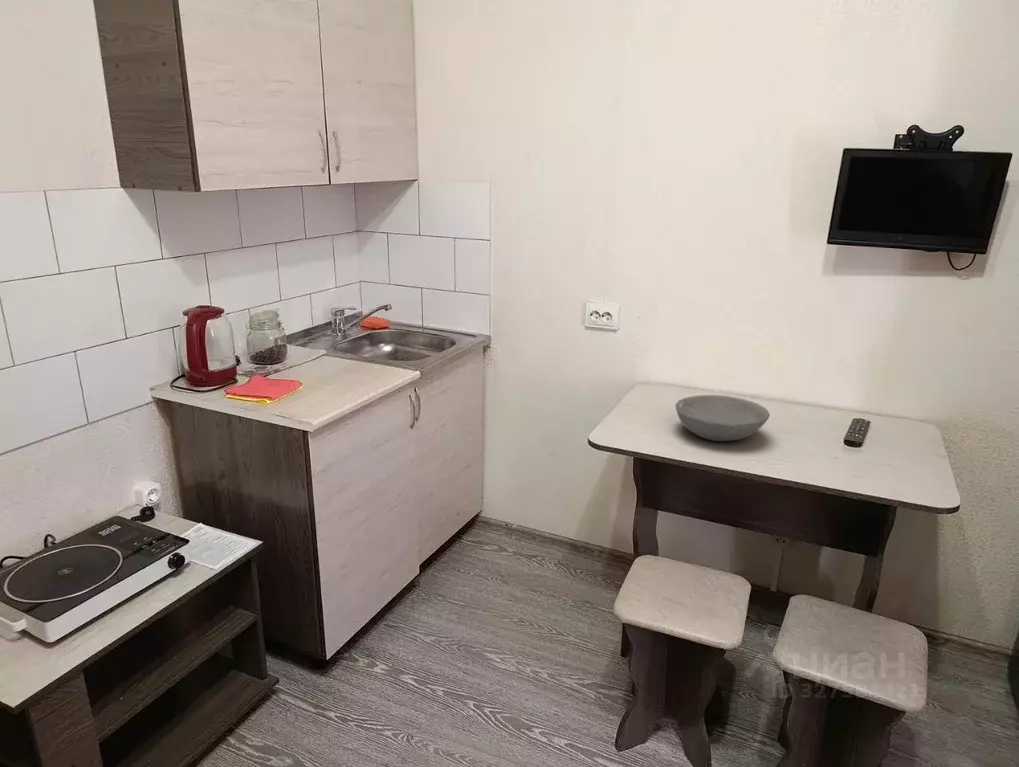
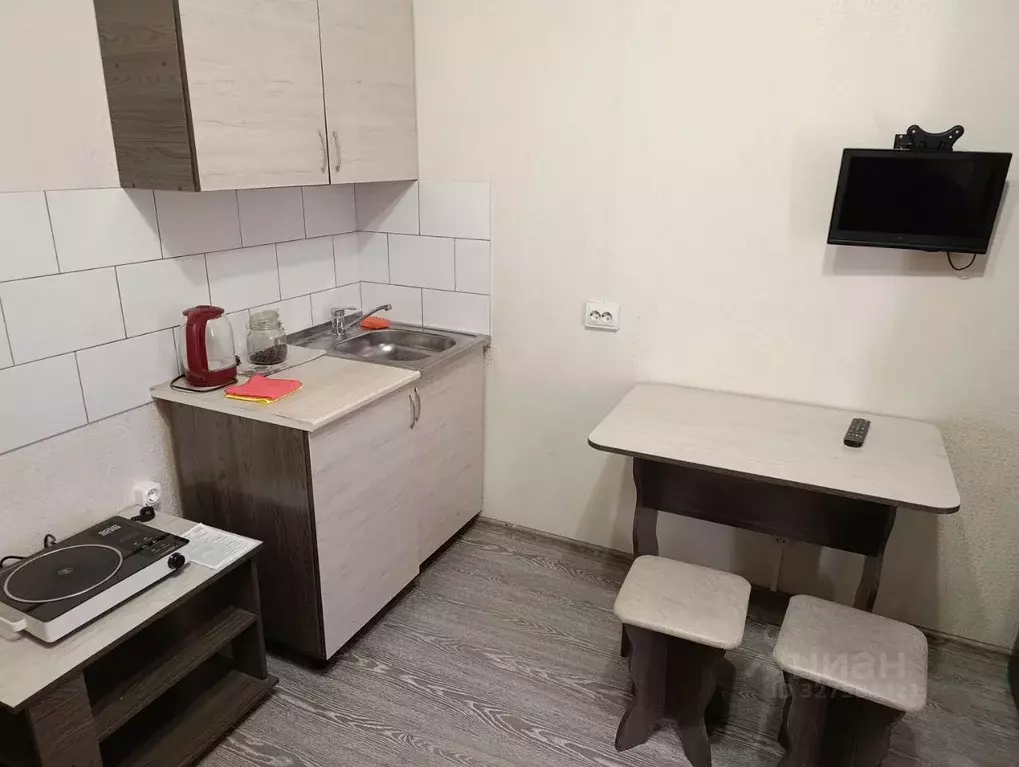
- bowl (720, 420)
